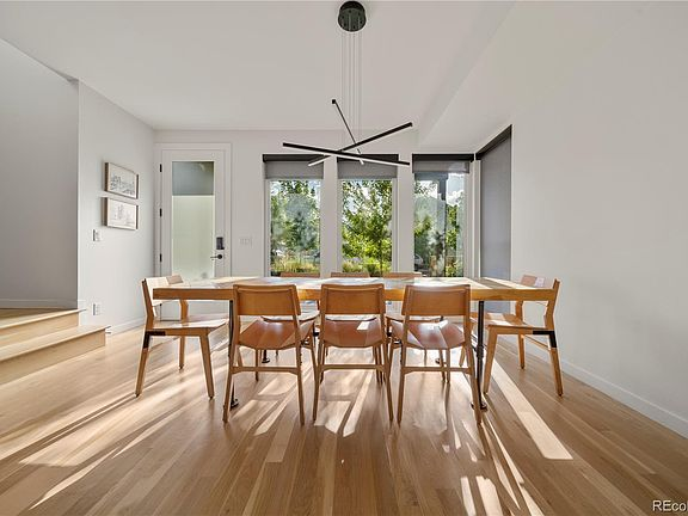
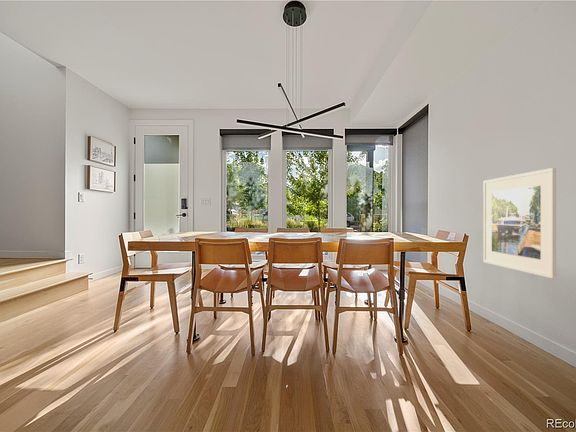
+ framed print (514, 222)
